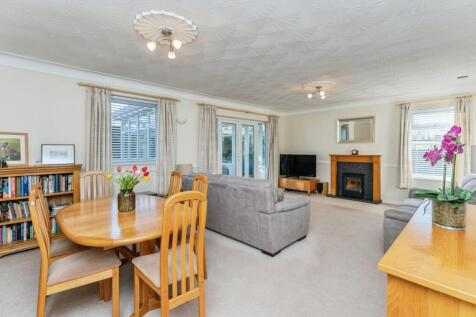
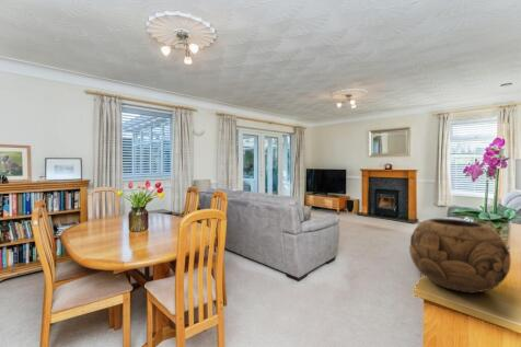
+ decorative bowl (454, 253)
